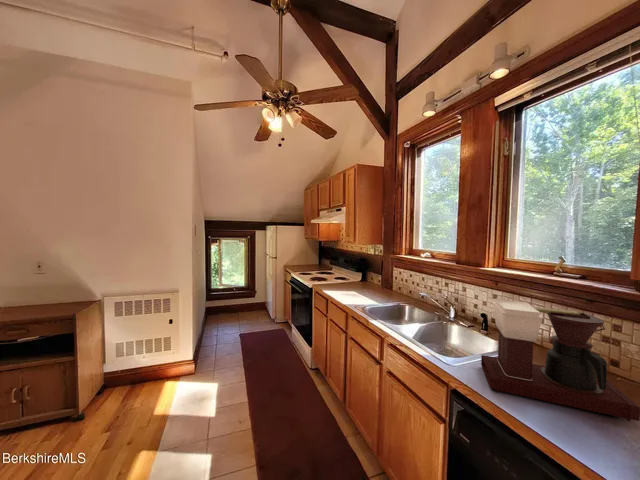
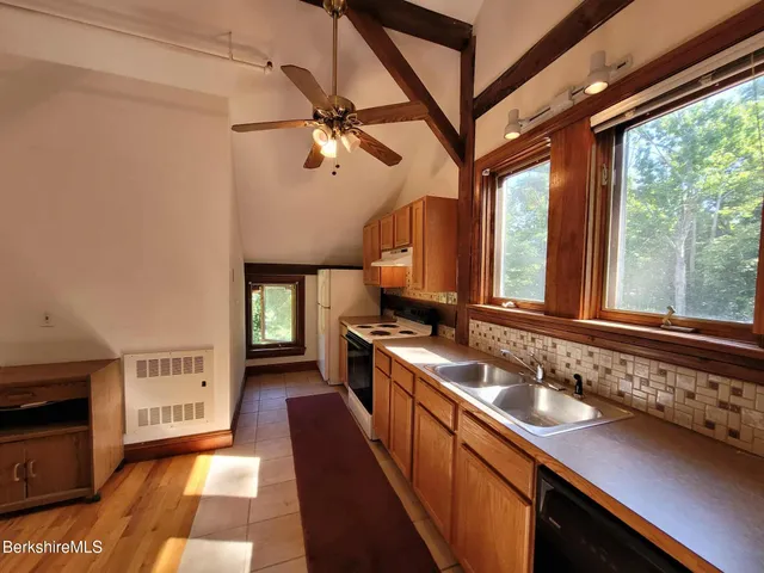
- coffee maker (548, 350)
